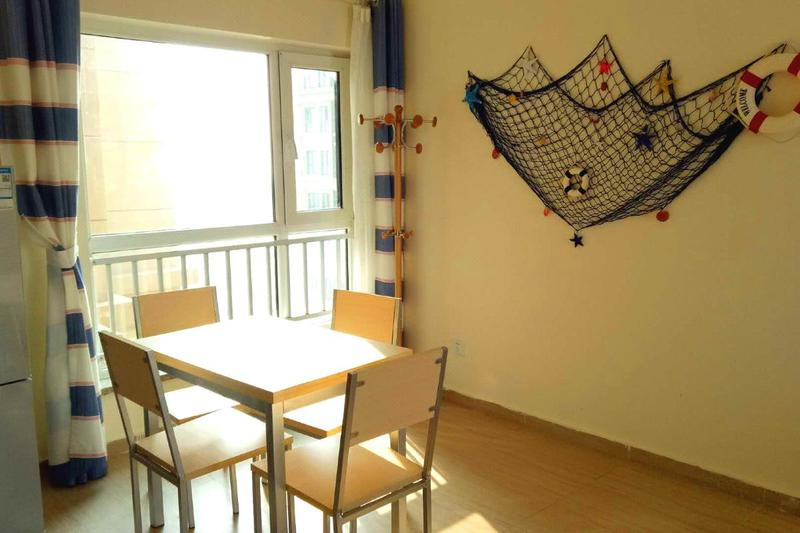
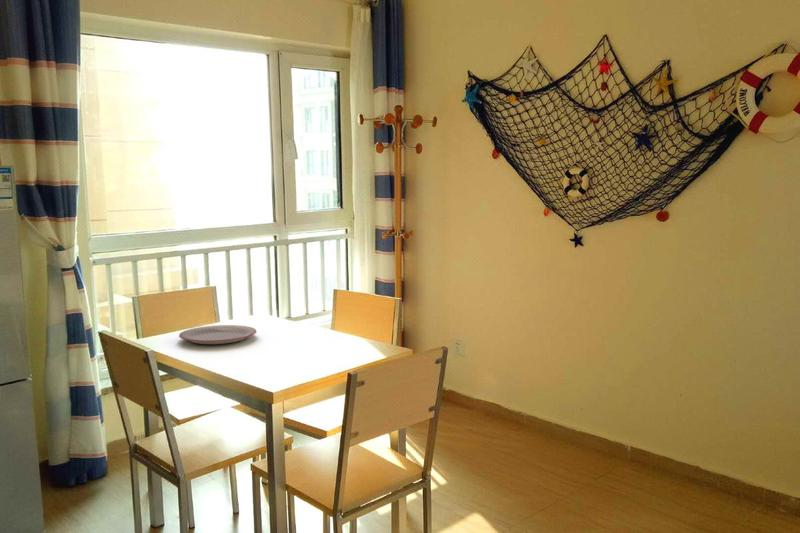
+ plate (218, 335)
